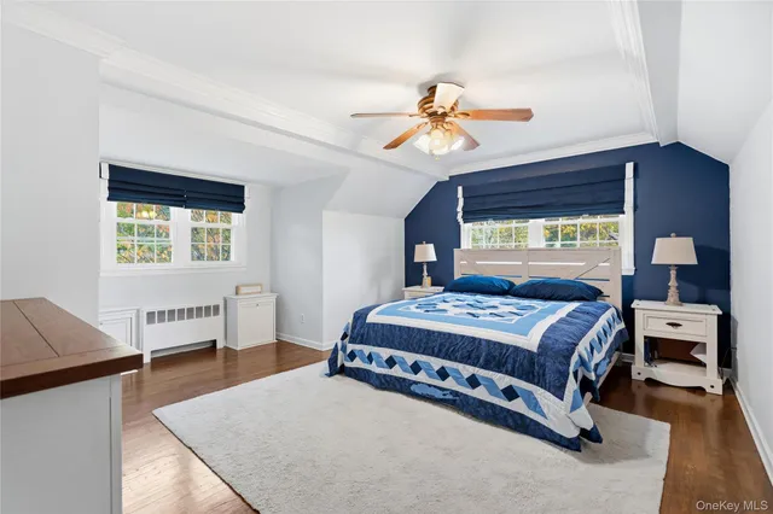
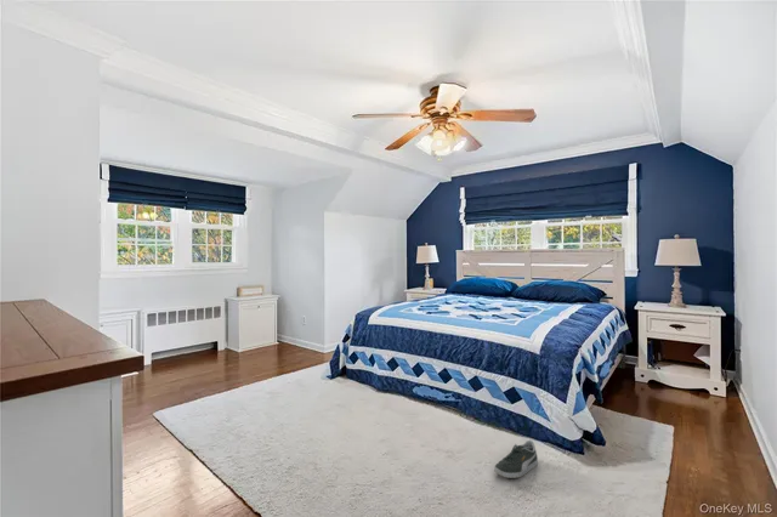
+ shoe (516, 458)
